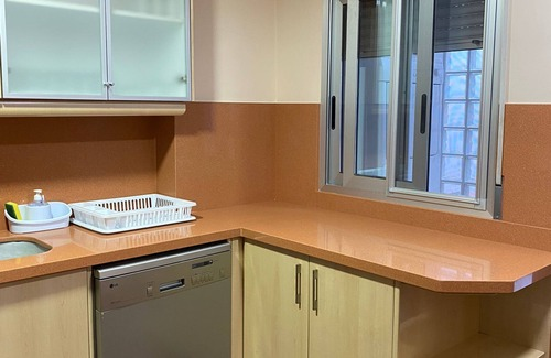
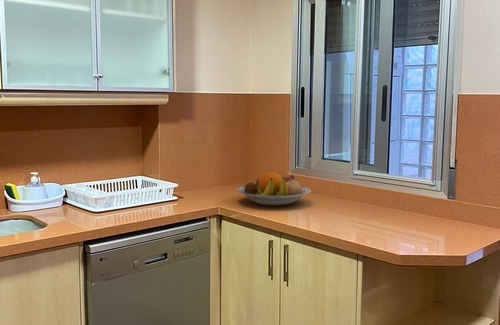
+ fruit bowl (273, 186)
